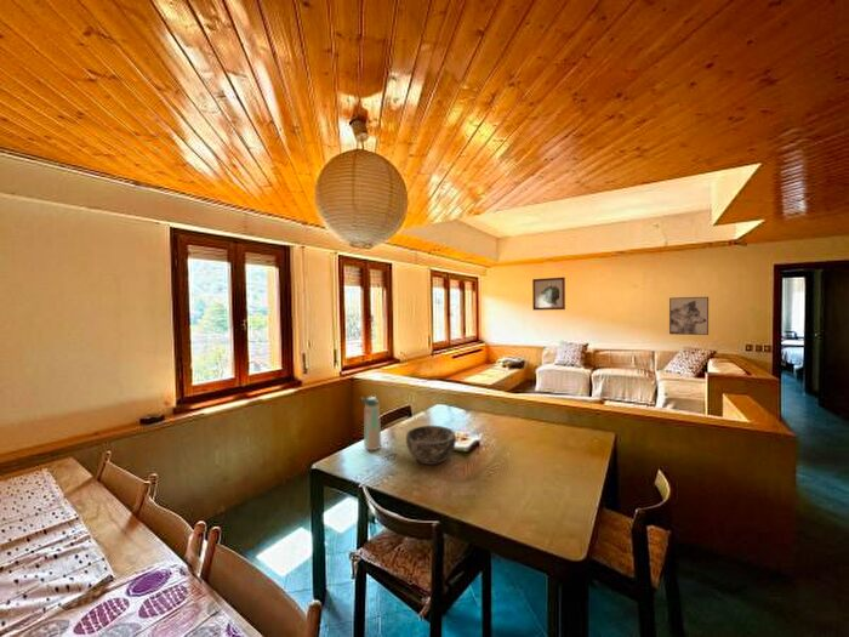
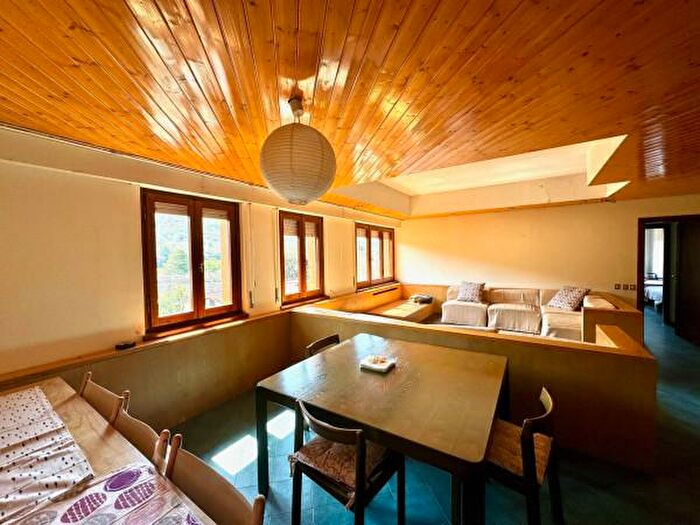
- water bottle (371, 422)
- wall art (548, 294)
- bowl (431, 445)
- wall art (688, 315)
